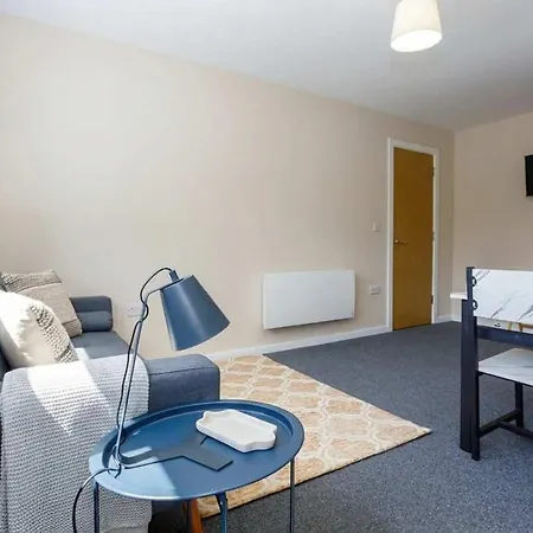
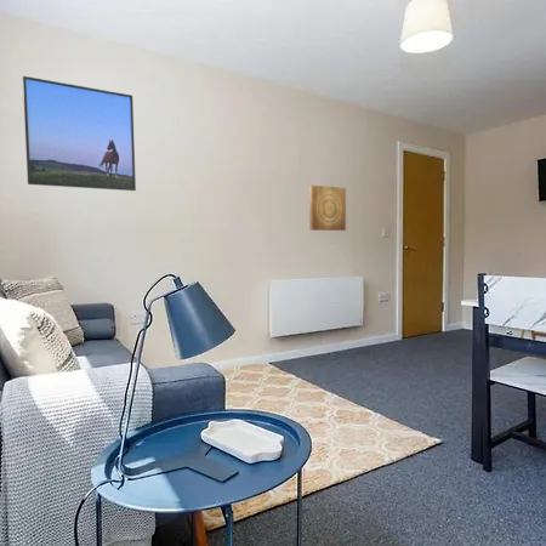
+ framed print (83, 137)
+ wall art (328, 209)
